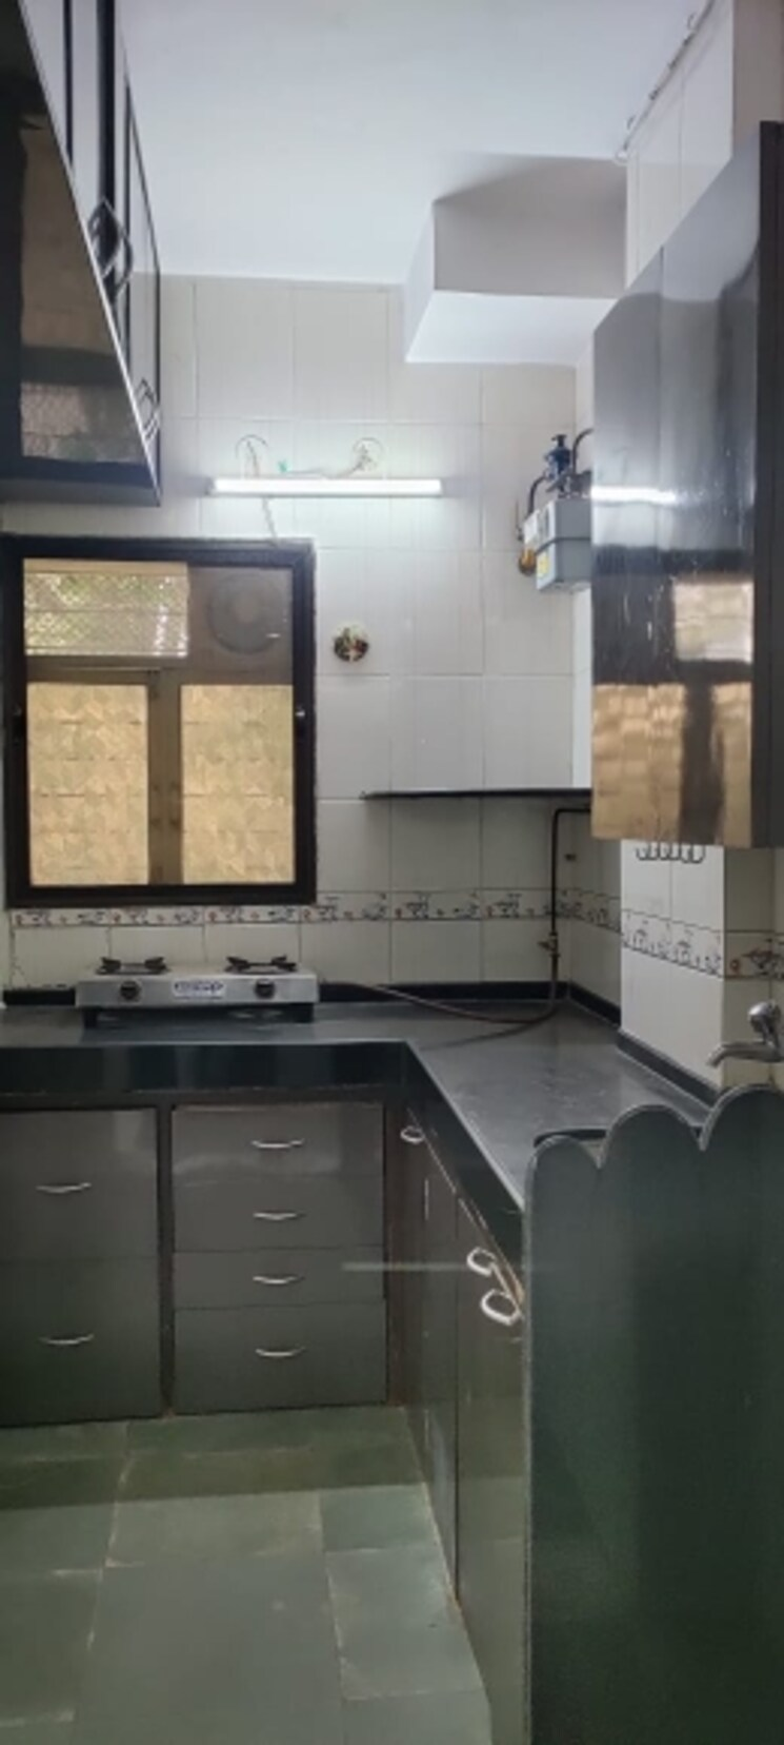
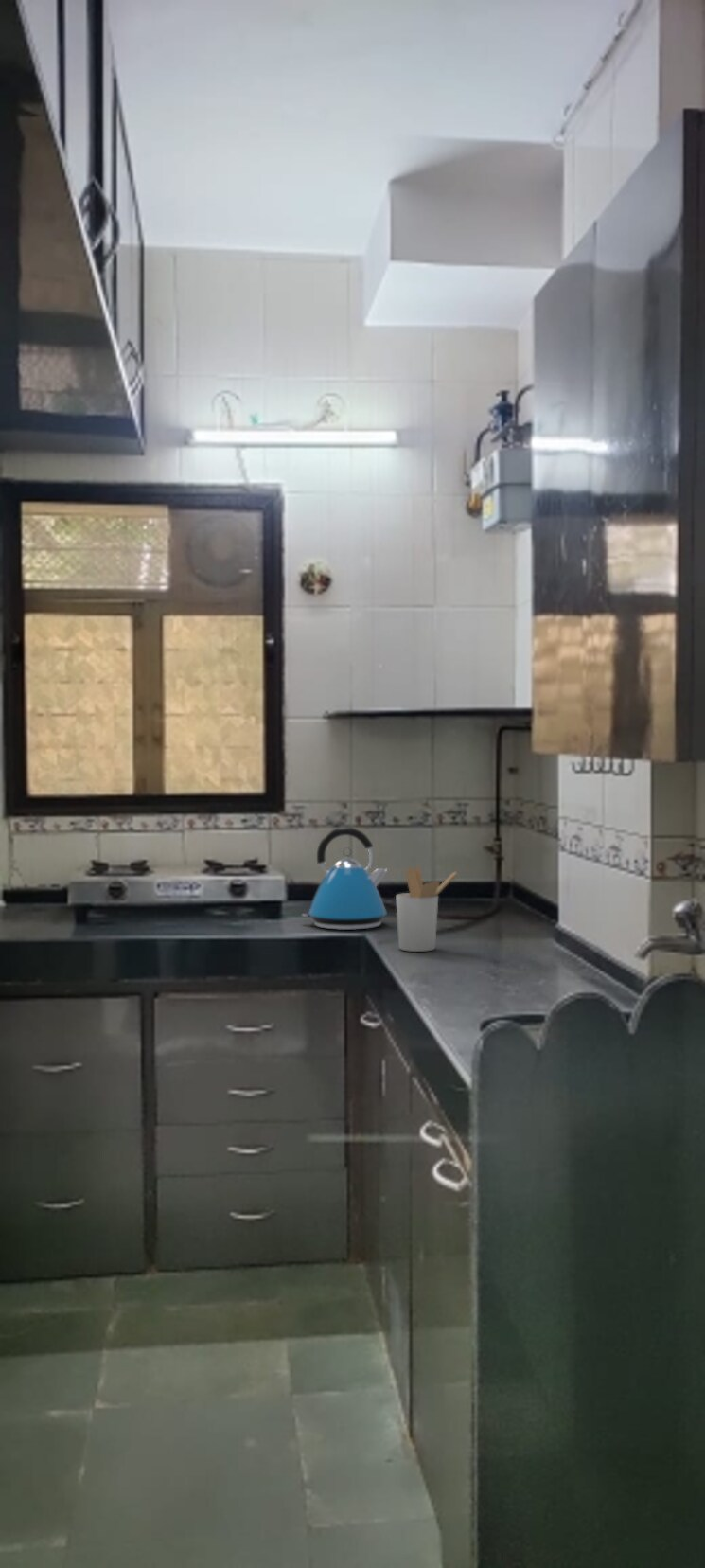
+ utensil holder (428, 908)
+ kettle (344, 876)
